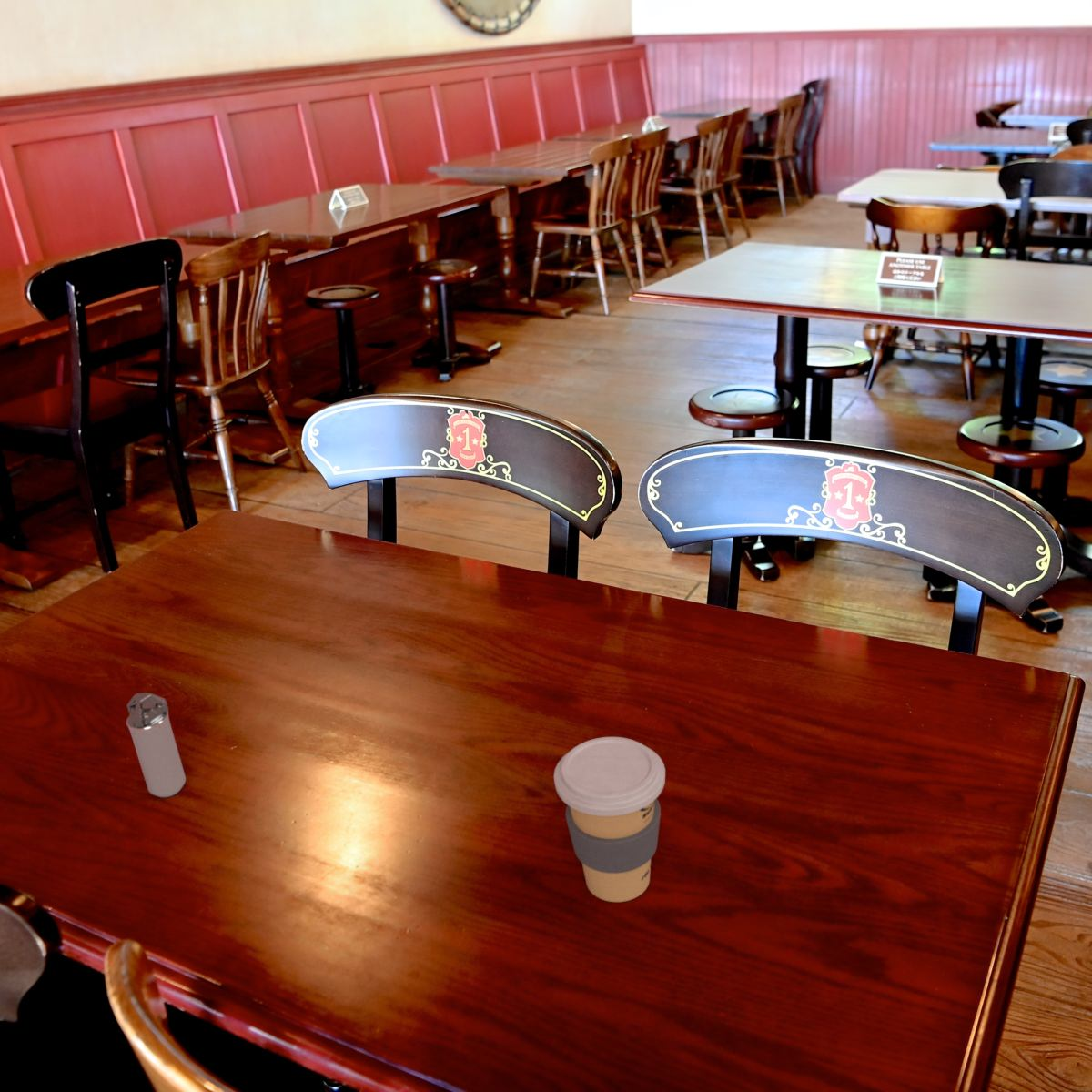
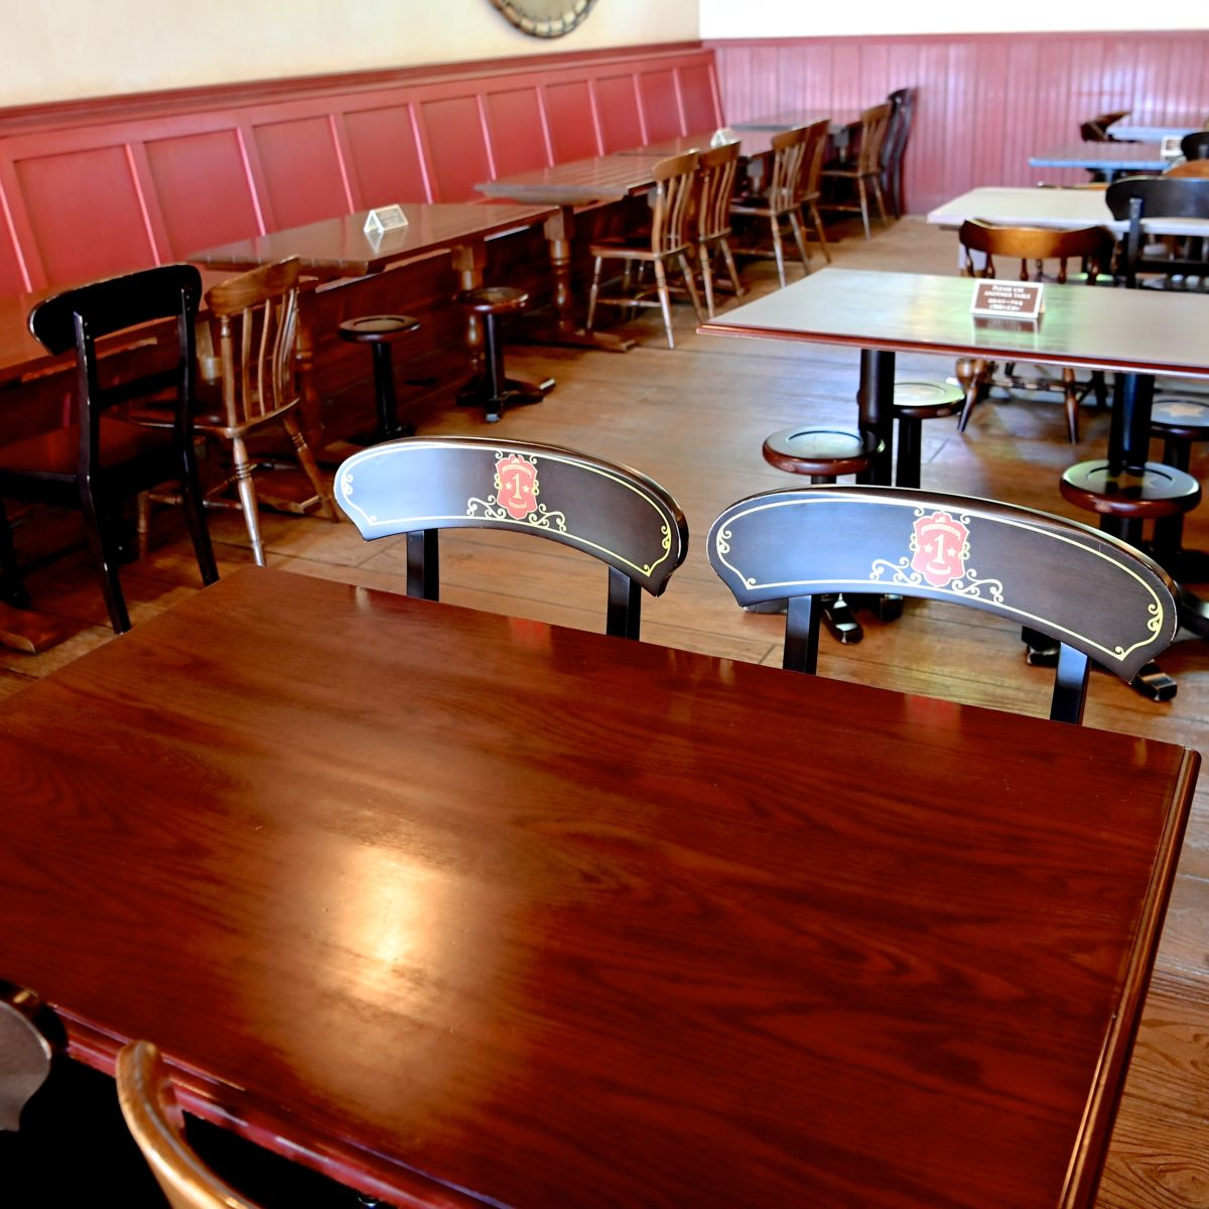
- coffee cup (612, 824)
- shaker (155, 743)
